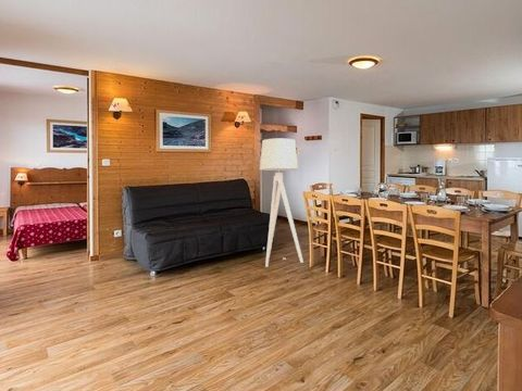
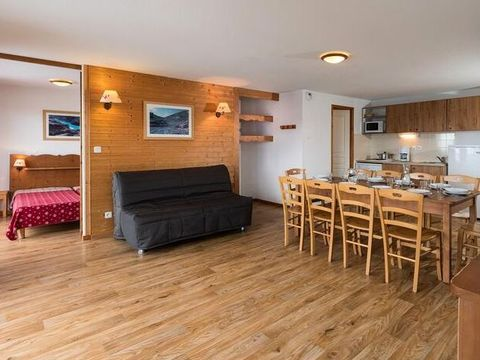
- floor lamp (278, 201)
